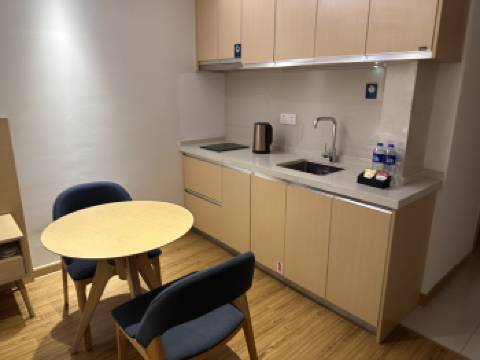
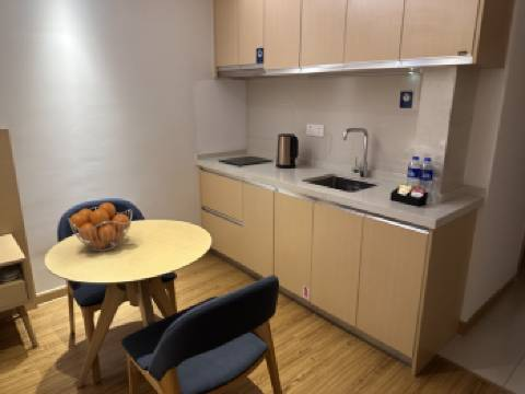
+ fruit basket (102, 225)
